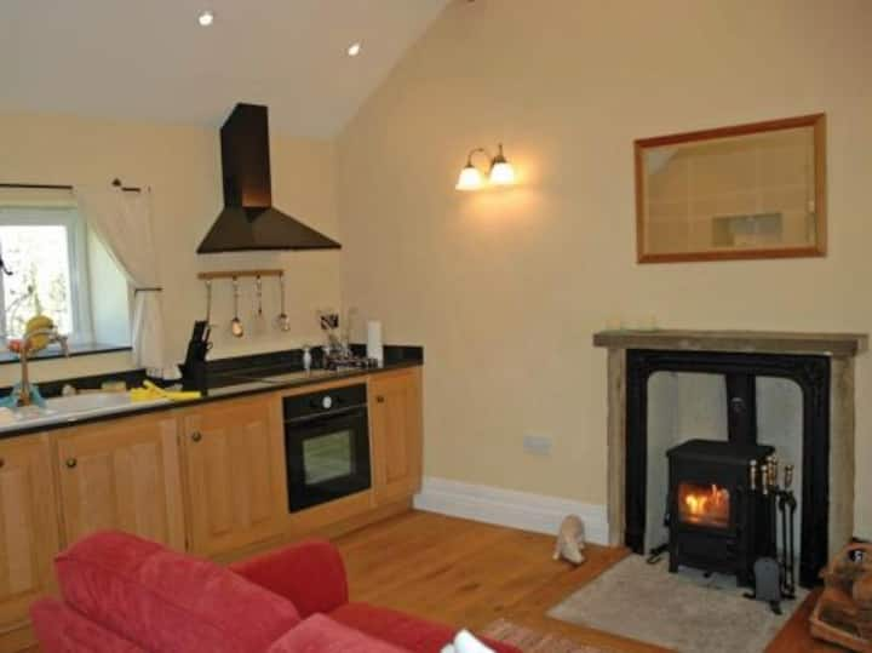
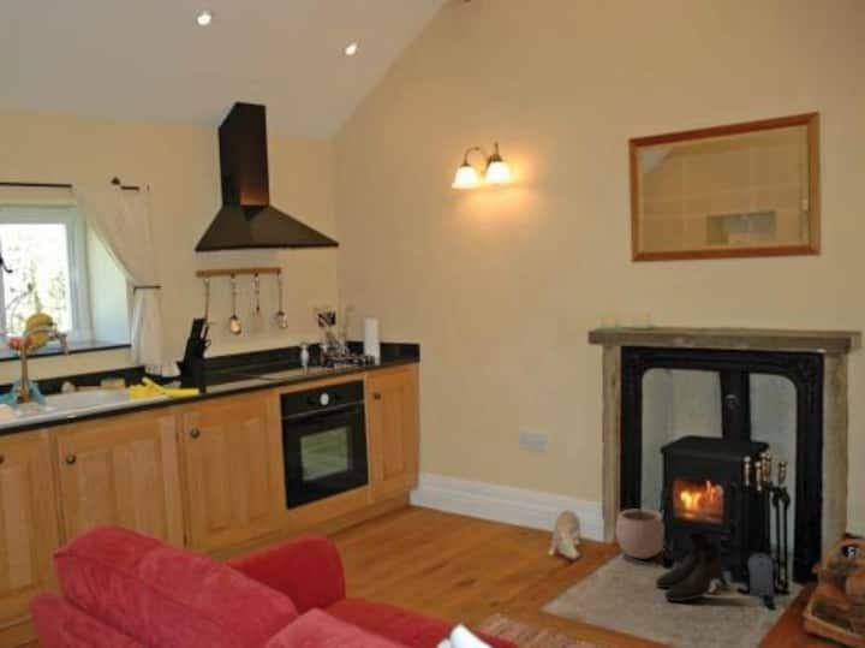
+ boots (691, 564)
+ plant pot (640, 525)
